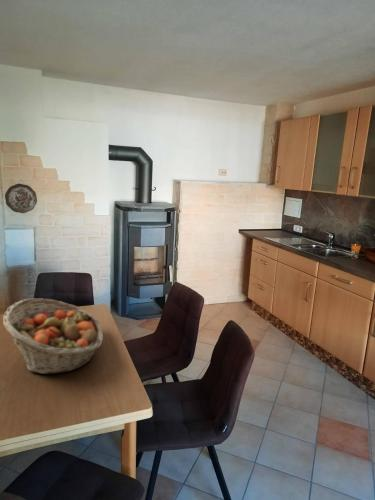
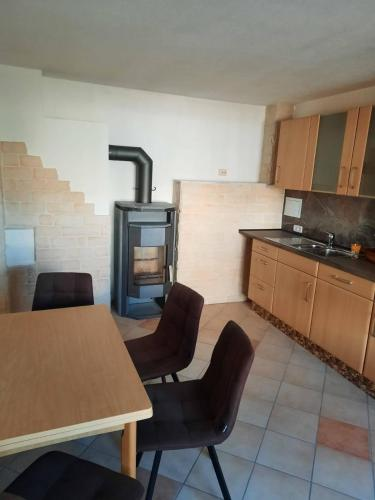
- decorative plate (21, 198)
- fruit basket (56, 331)
